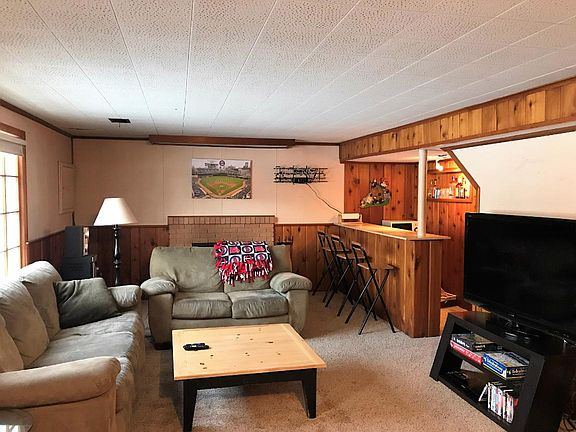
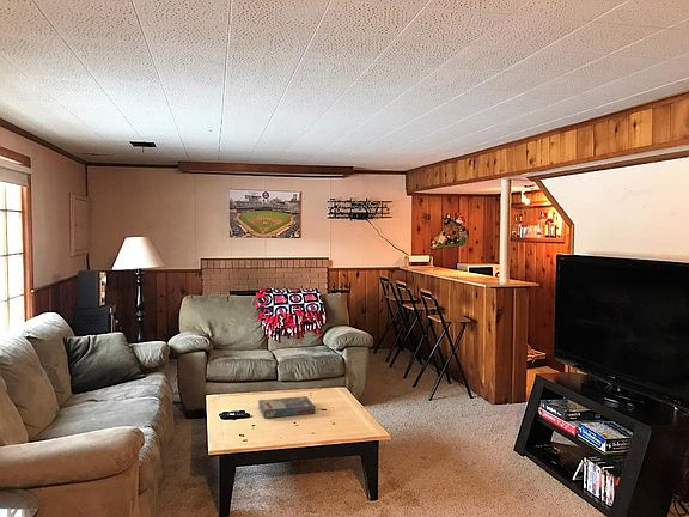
+ board game (286, 406)
